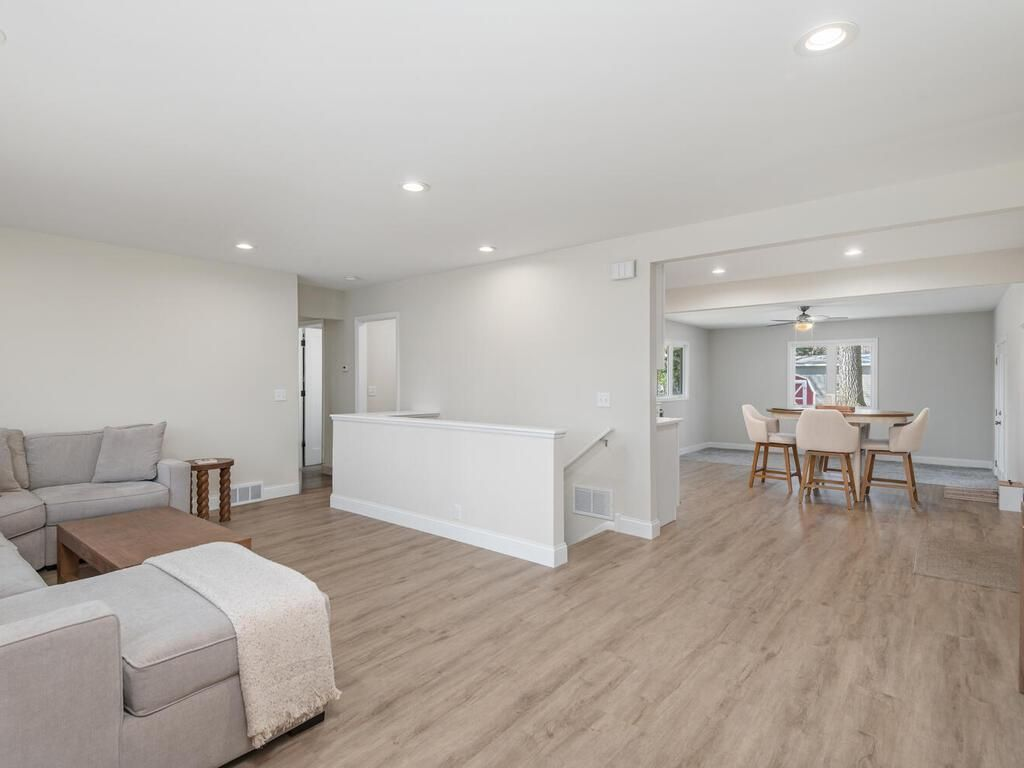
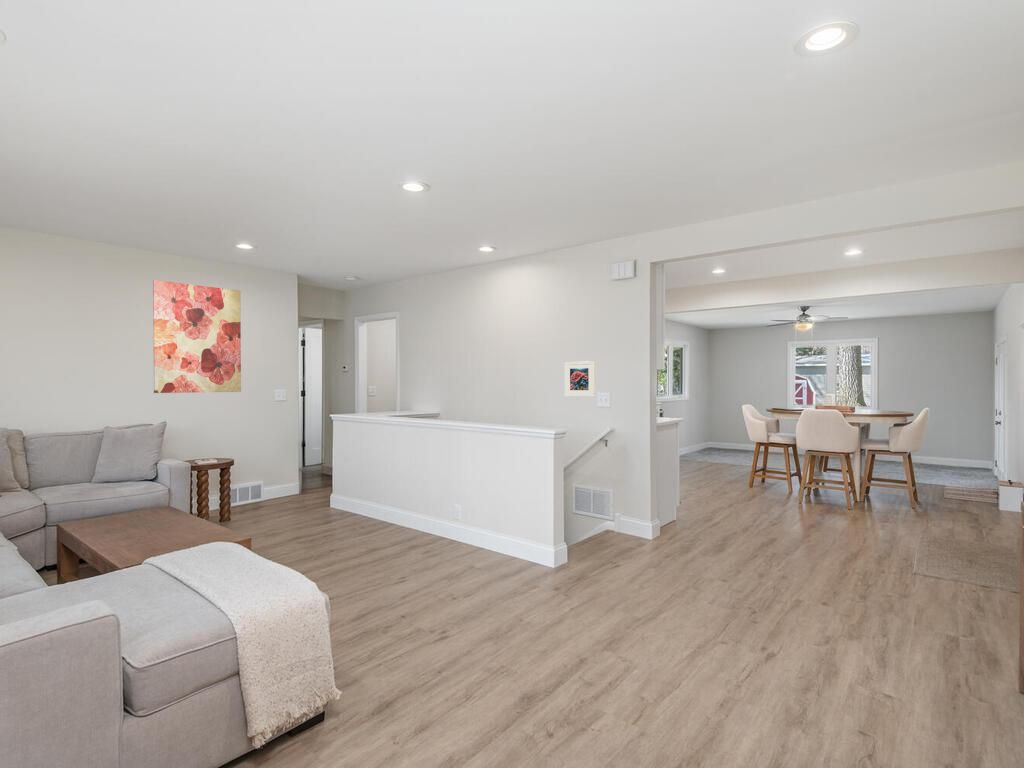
+ wall art (199, 339)
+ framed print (579, 379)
